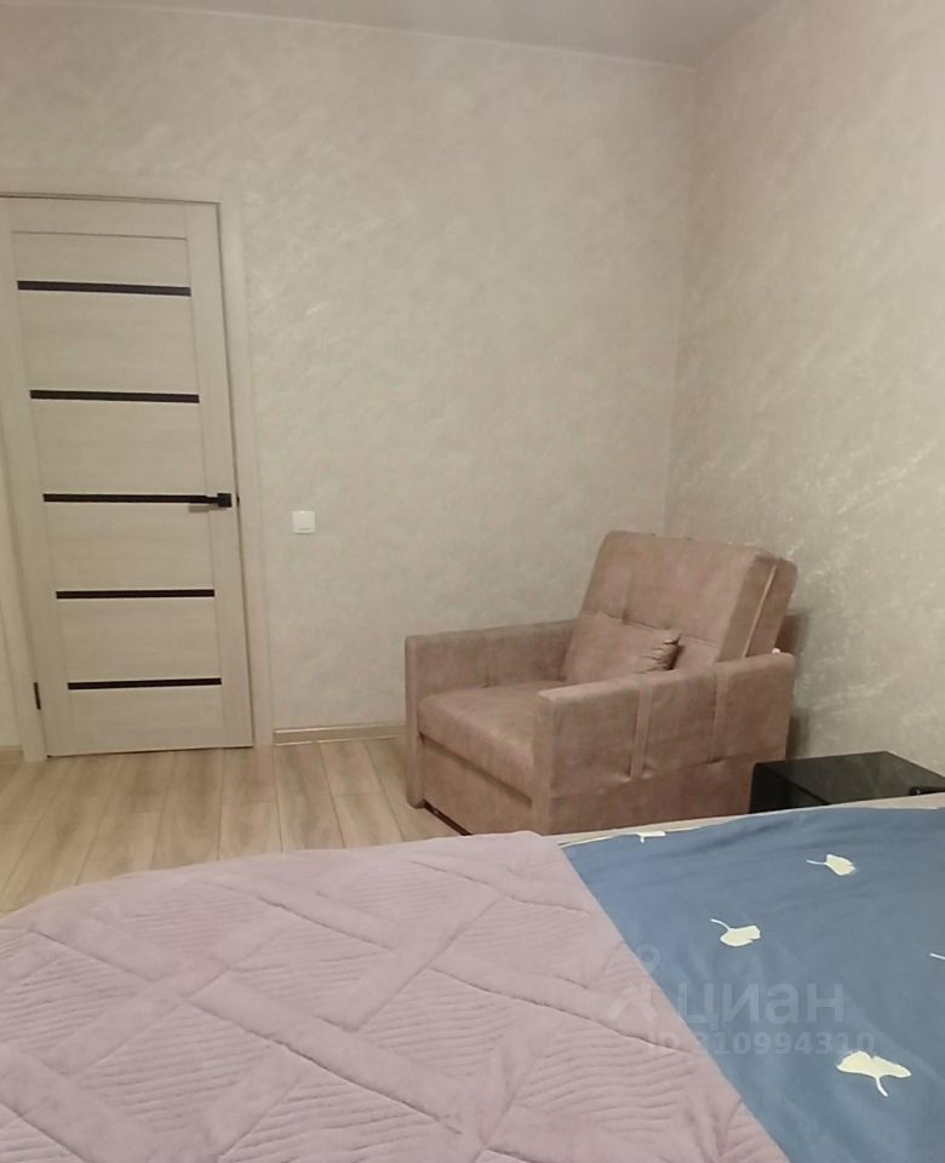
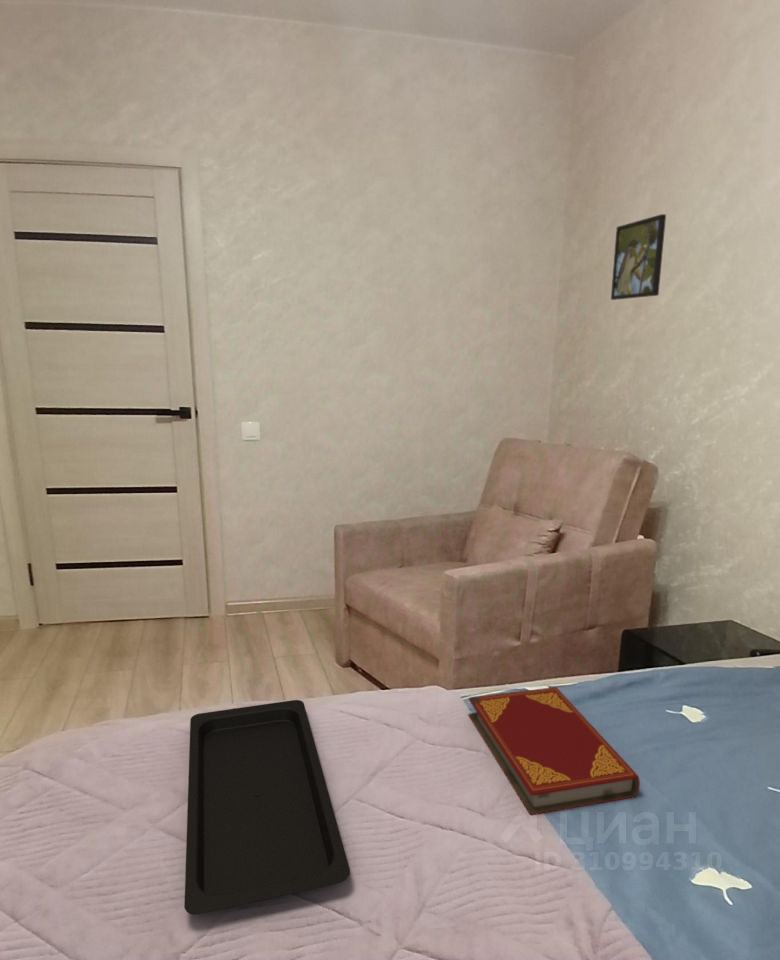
+ serving tray (257, 788)
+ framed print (636, 259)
+ hardback book (545, 742)
